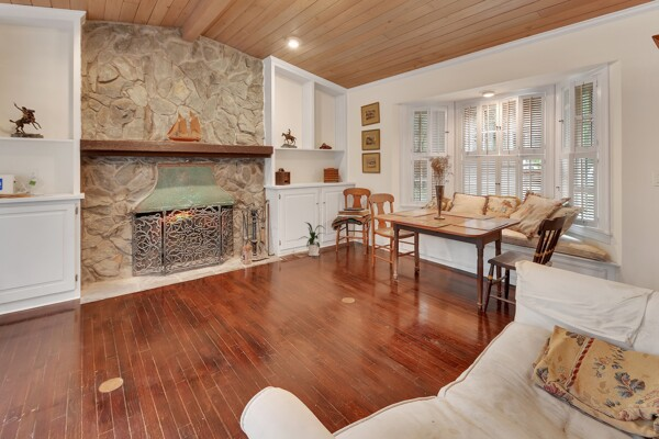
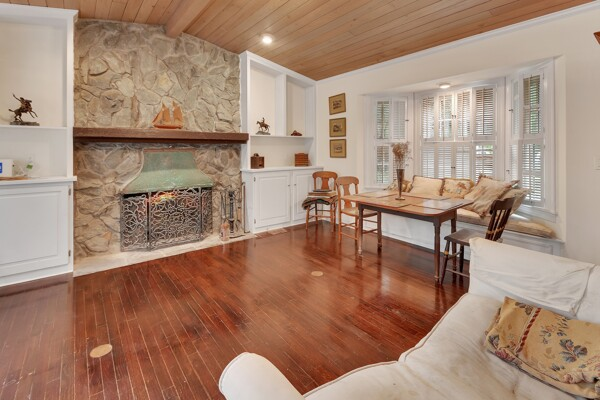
- house plant (313, 238)
